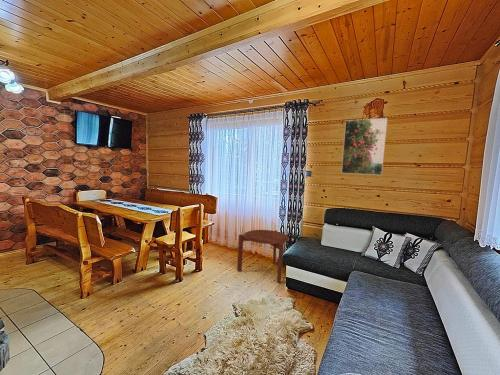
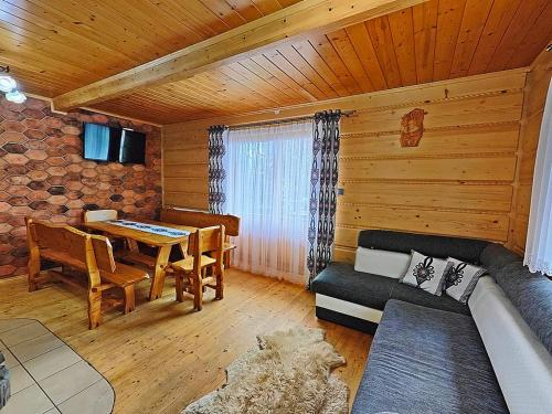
- side table (273, 252)
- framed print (363, 147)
